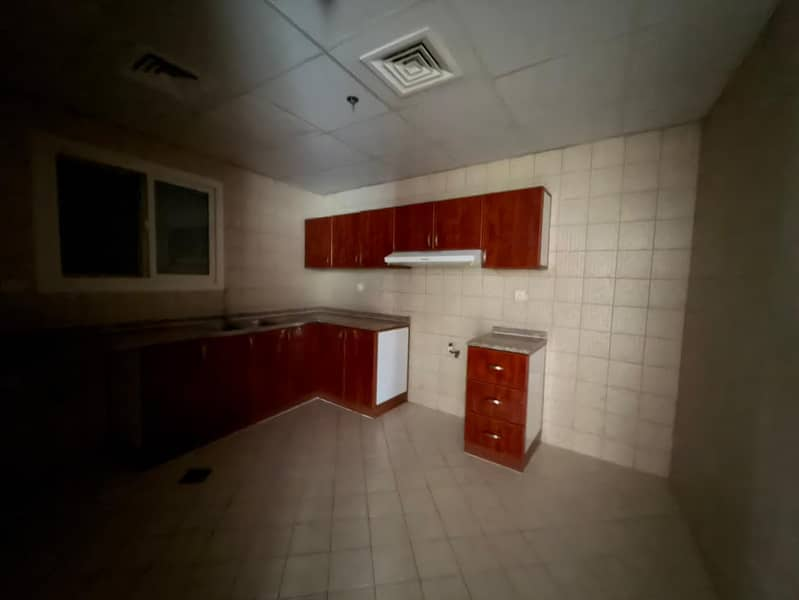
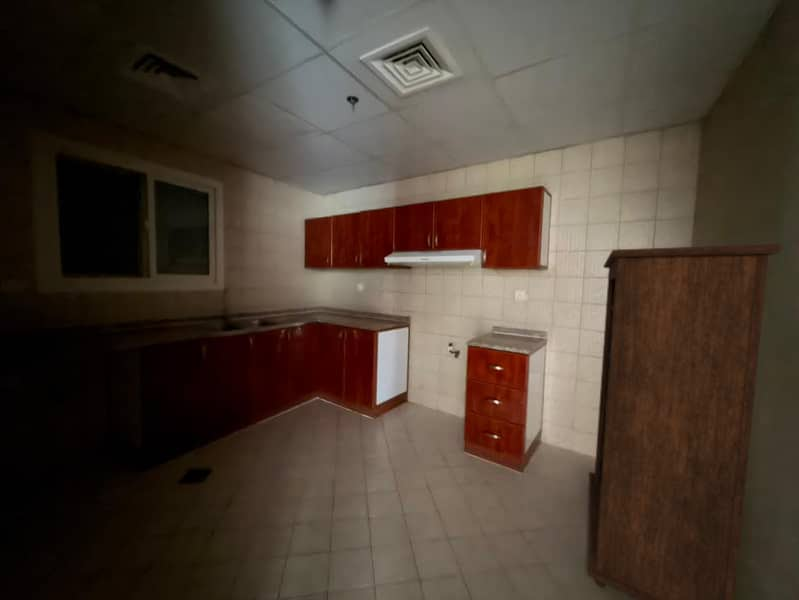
+ bookshelf (651, 404)
